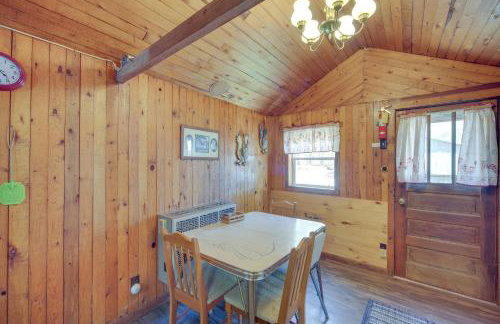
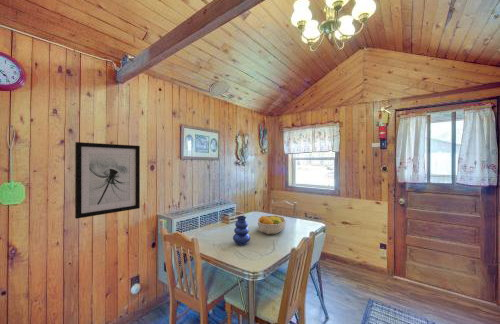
+ vase (241, 230)
+ wall art (110, 178)
+ fruit bowl (271, 222)
